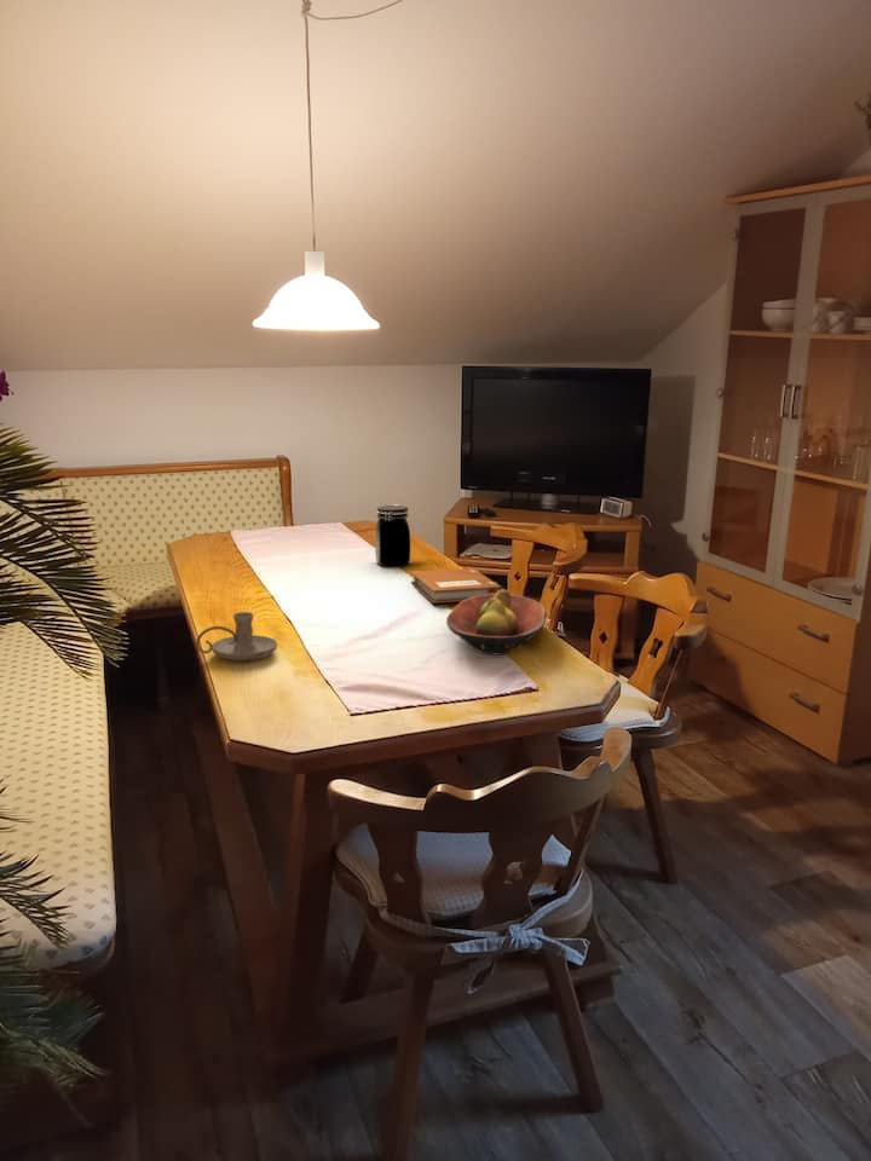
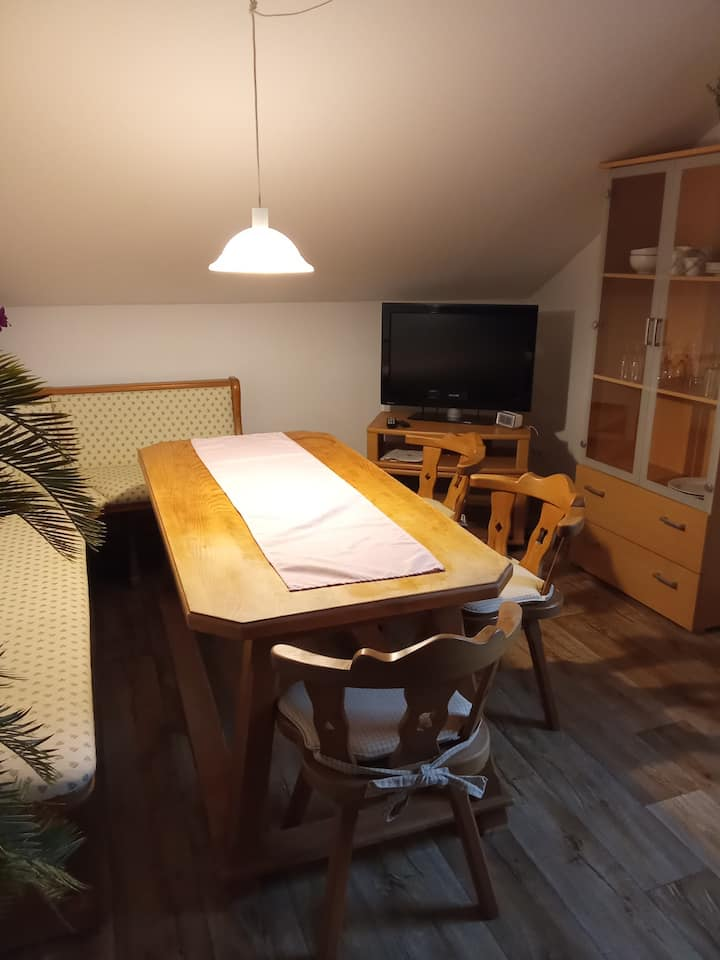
- fruit bowl (496, 616)
- notebook (456, 584)
- candle holder (236, 635)
- jar (392, 536)
